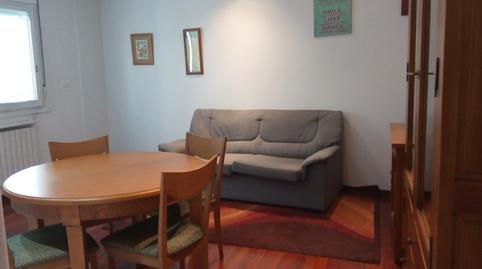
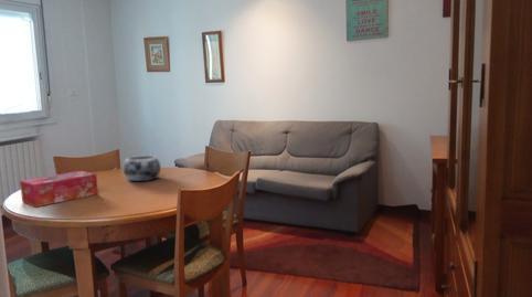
+ tissue box (60, 187)
+ decorative bowl (141, 168)
